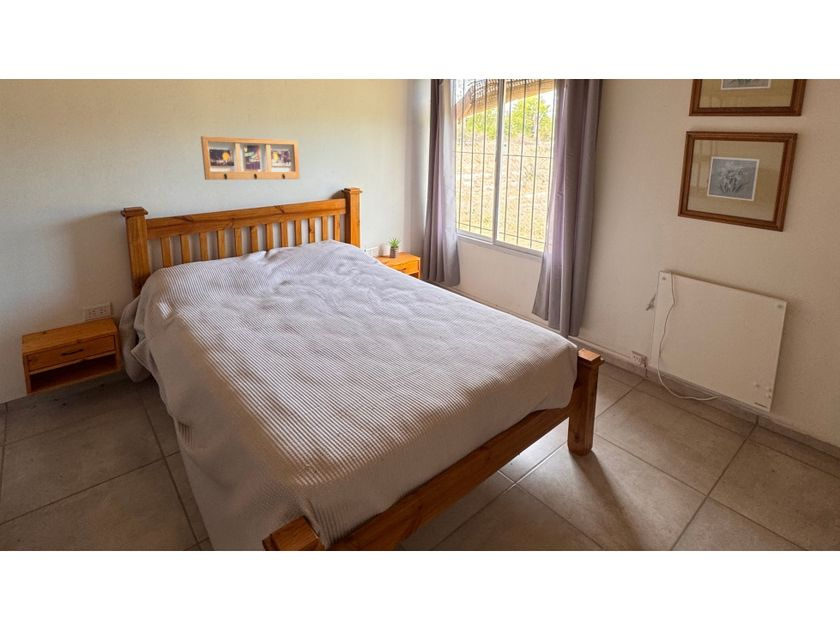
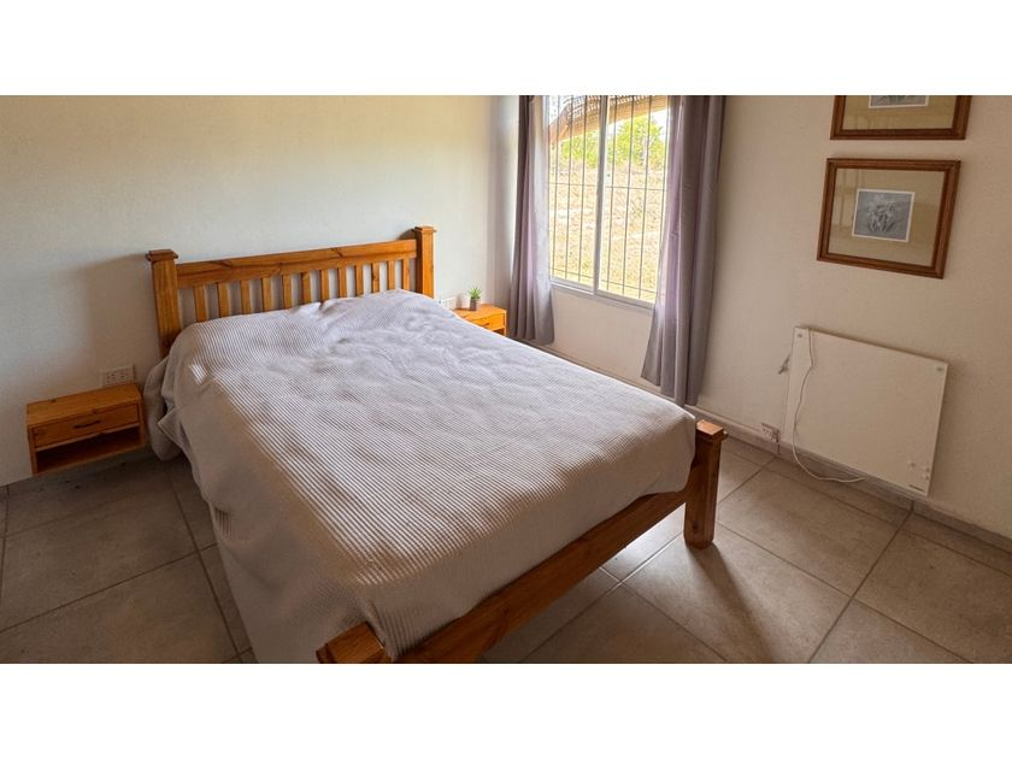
- picture frame (254, 159)
